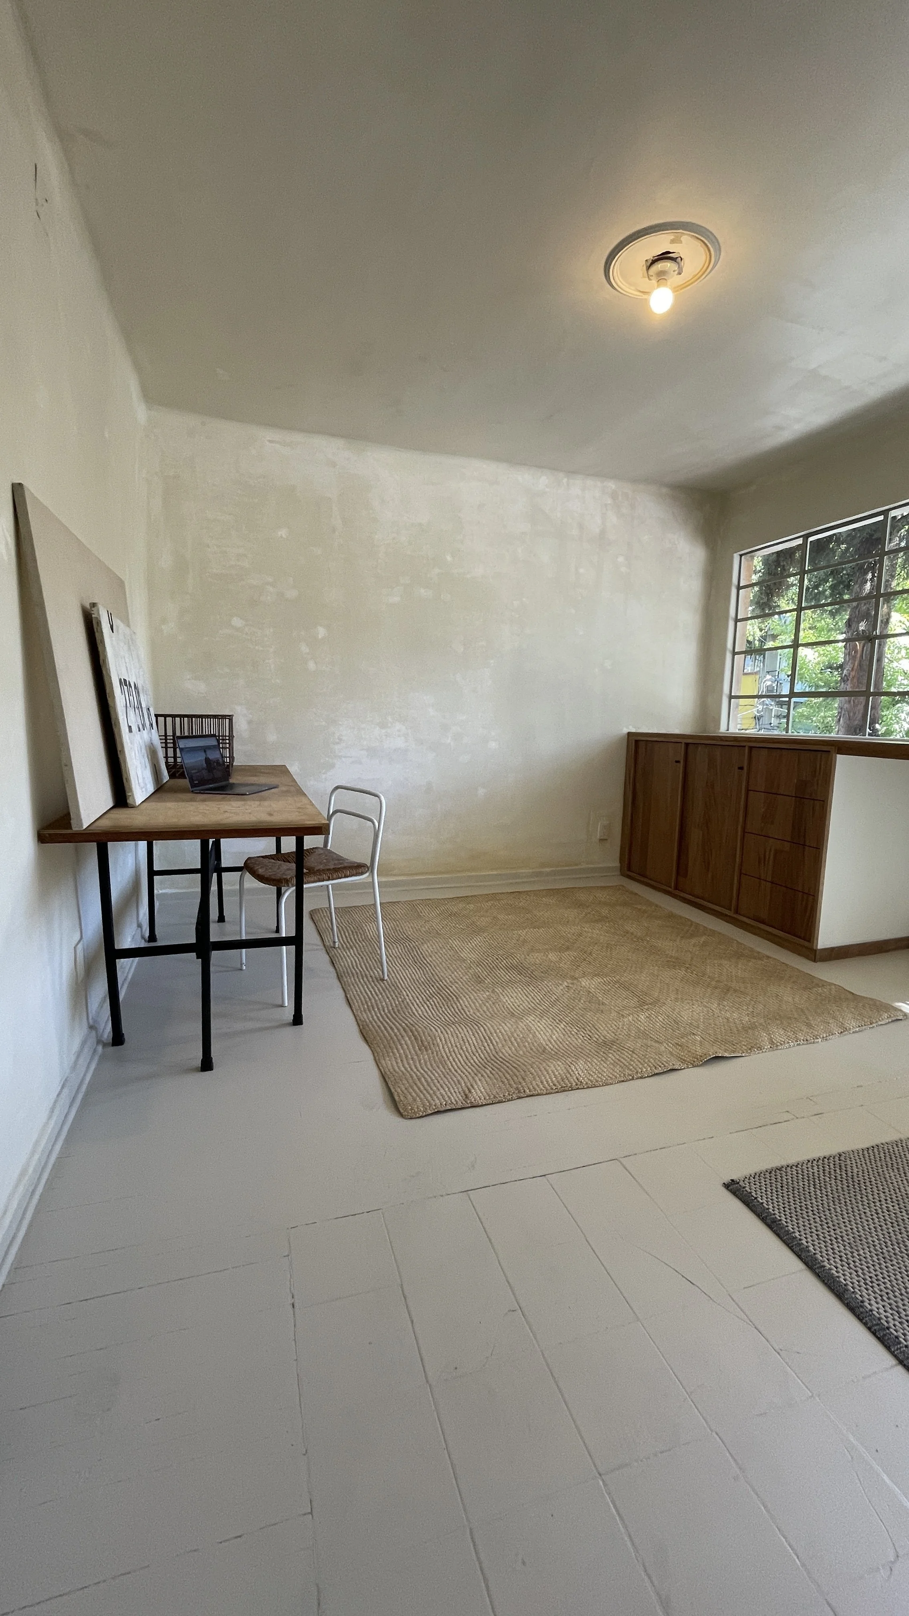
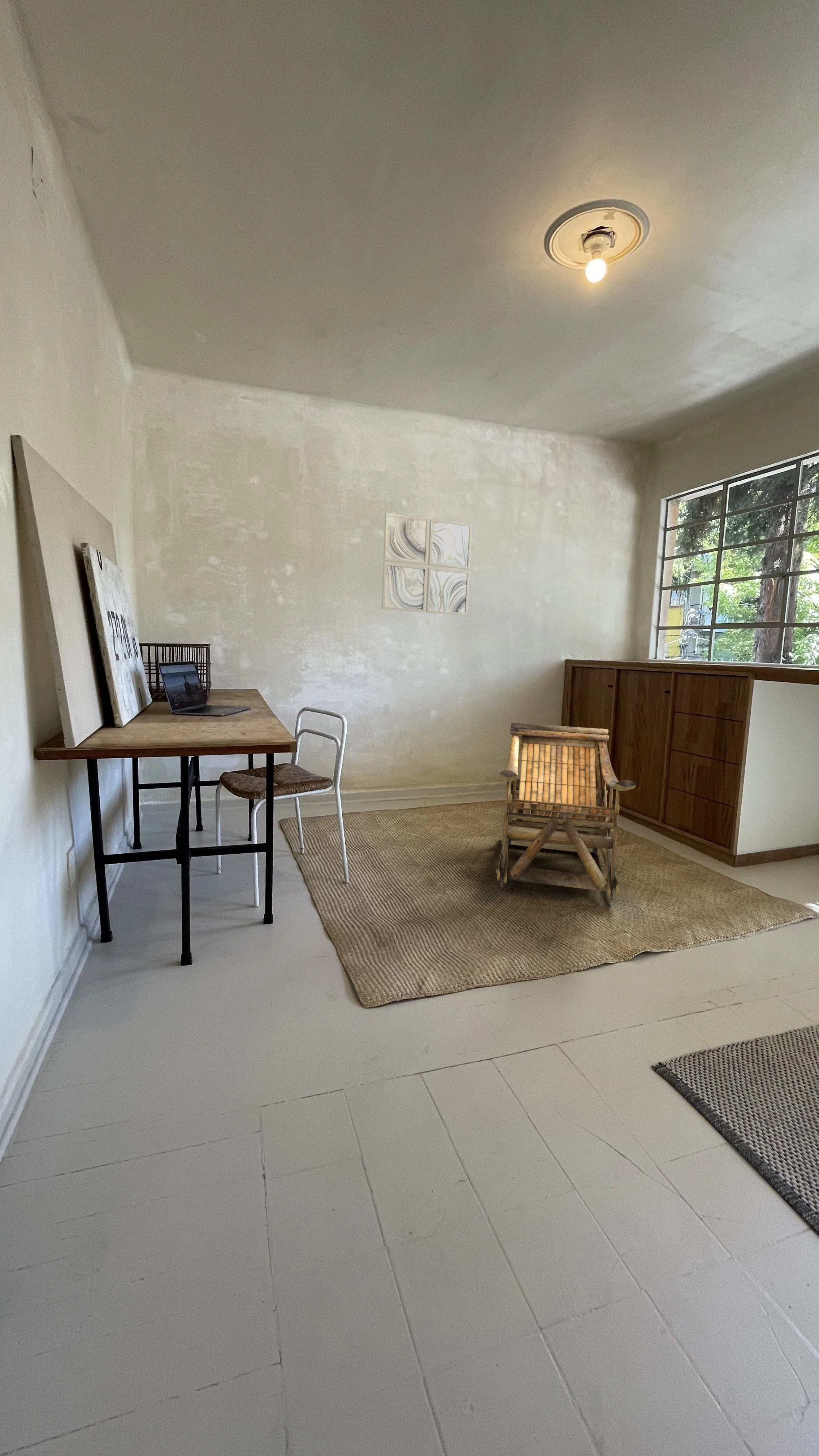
+ wall art (428, 565)
+ lounge chair (558, 802)
